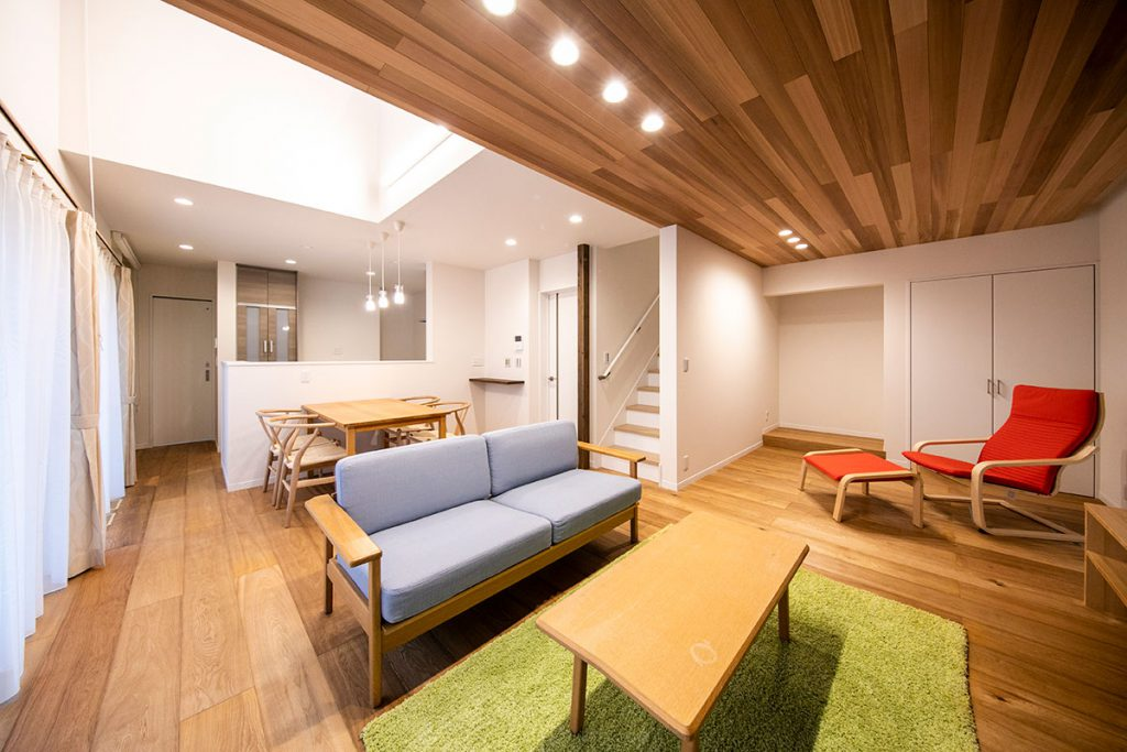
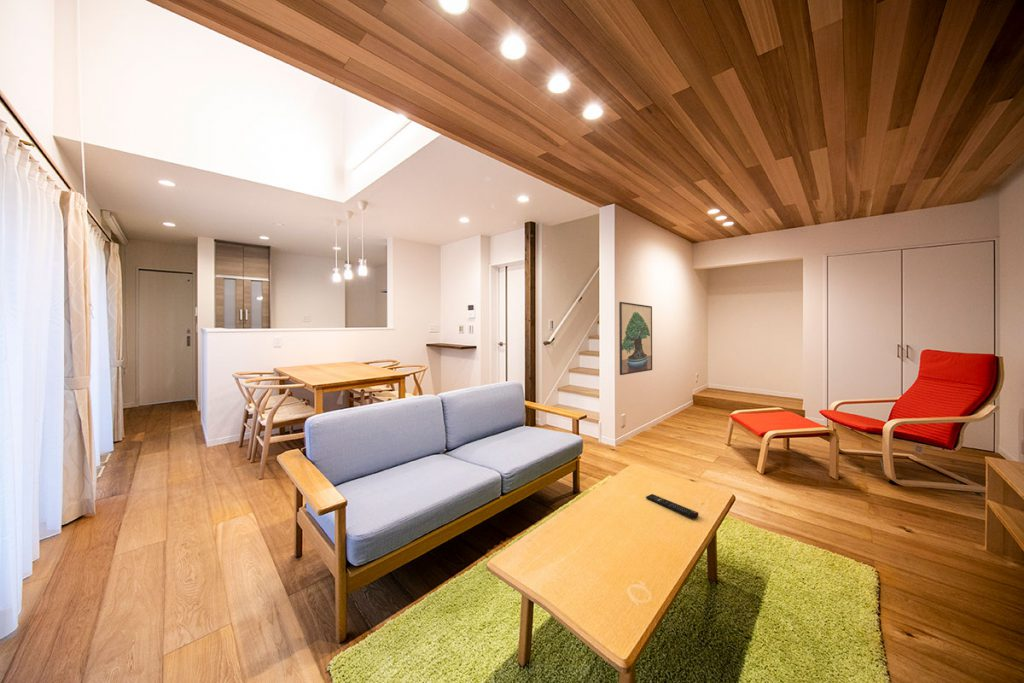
+ remote control (671, 505)
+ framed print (636, 338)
